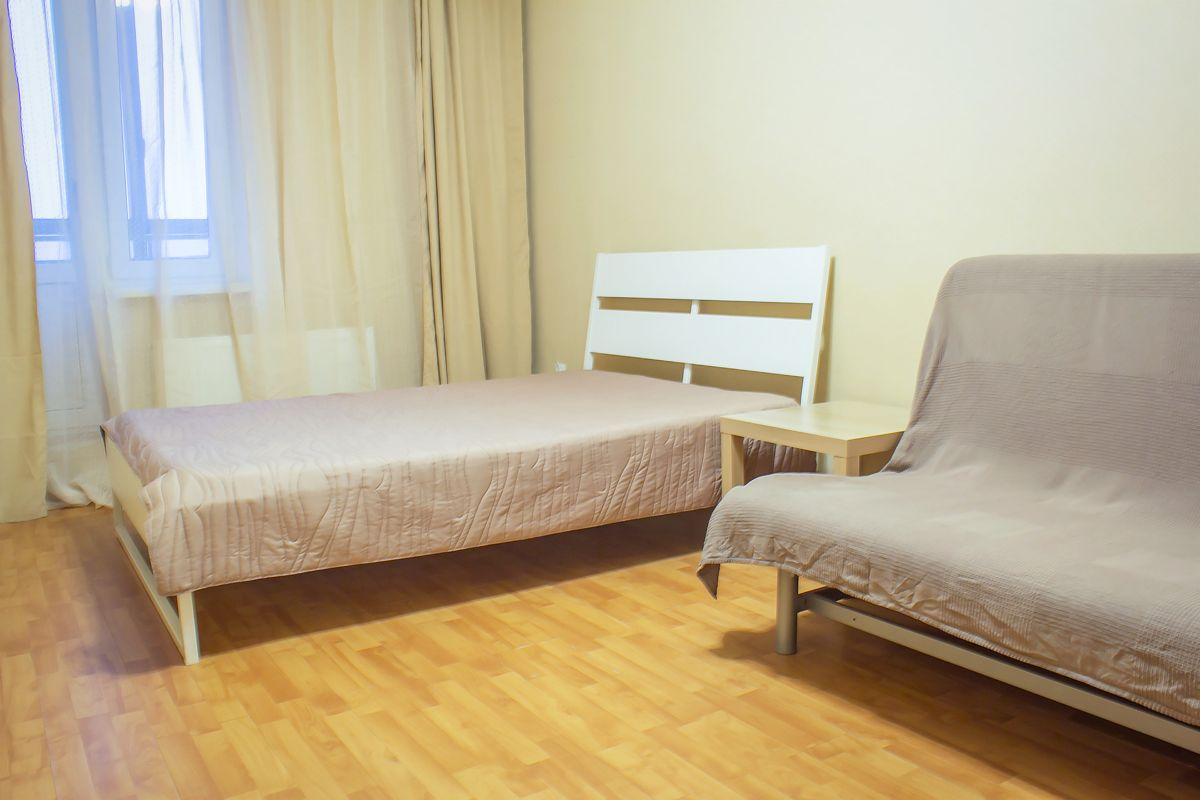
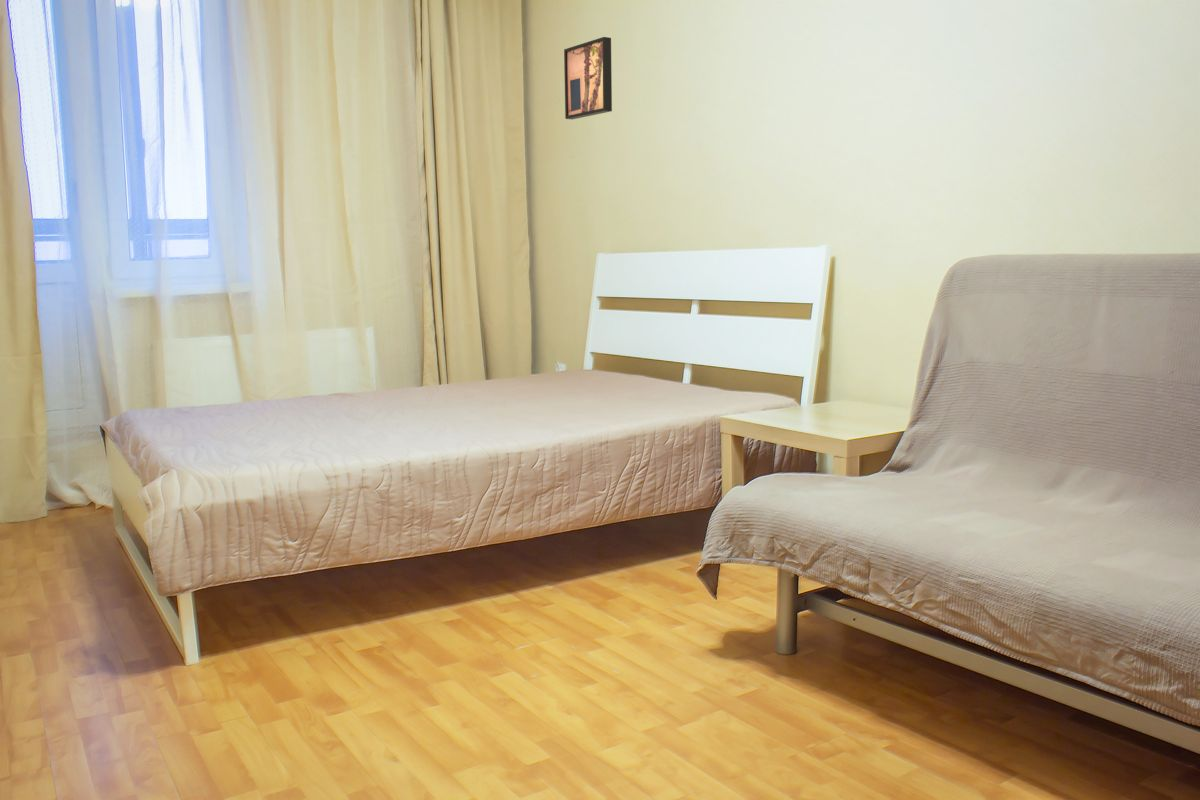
+ wall art (587, 79)
